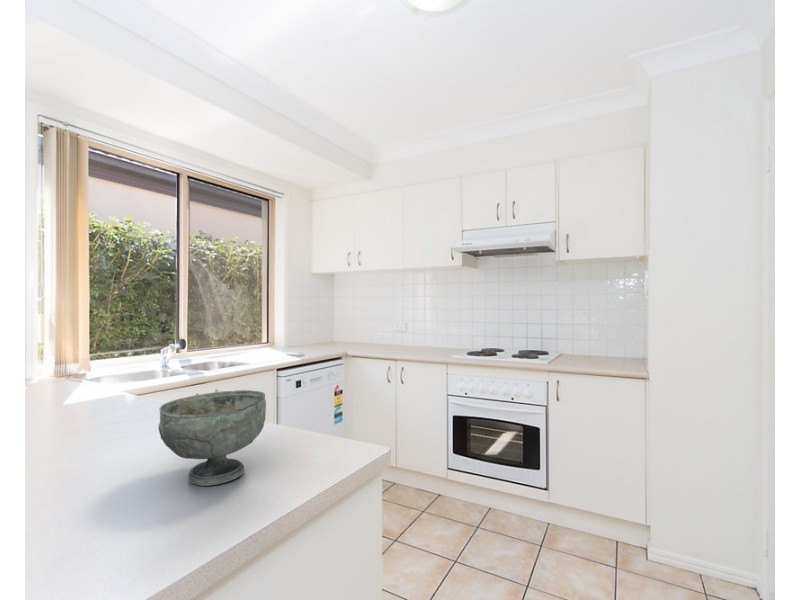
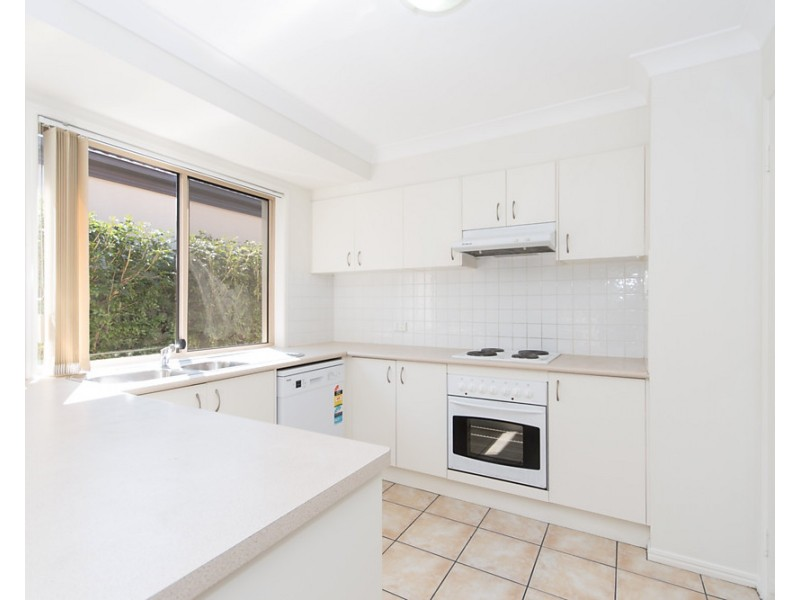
- bowl (213, 436)
